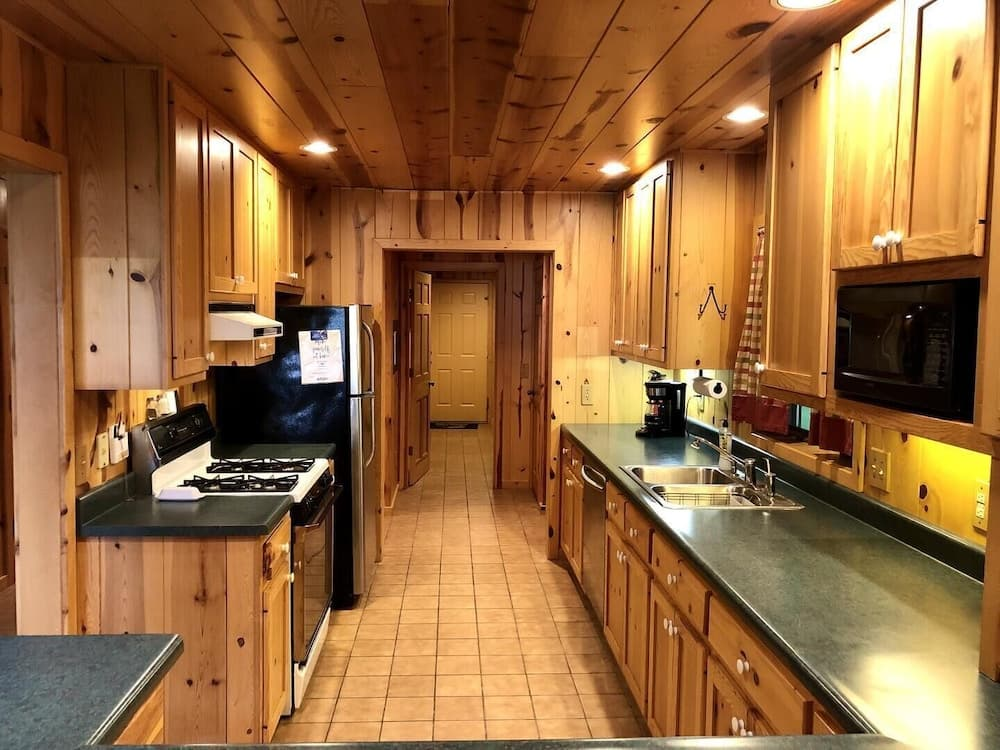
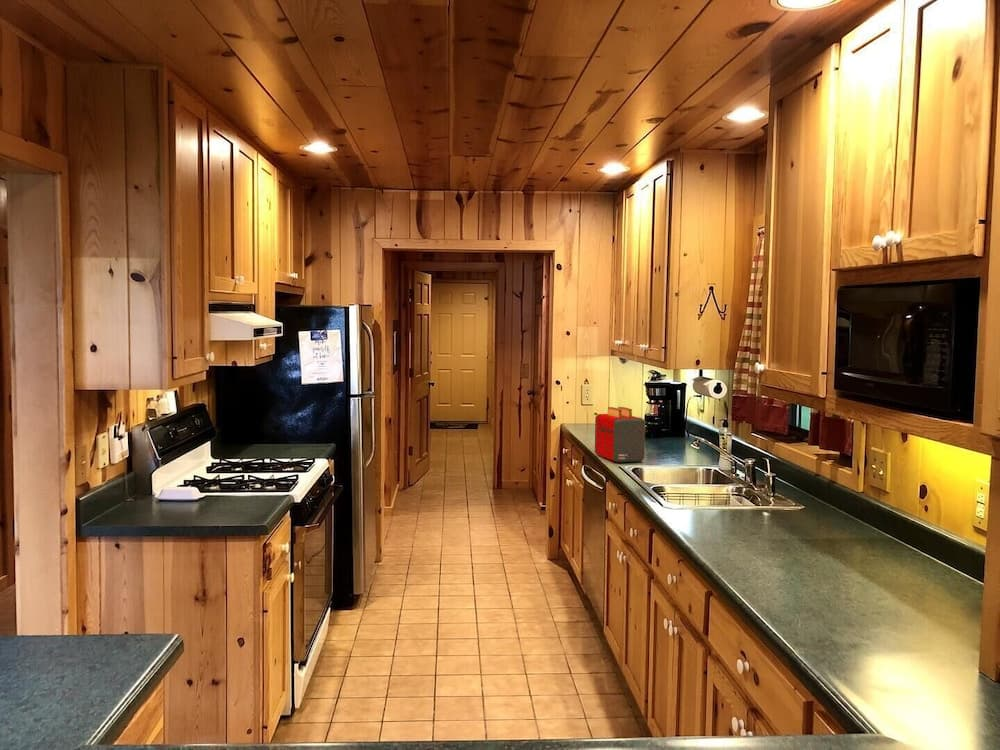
+ toaster (619, 432)
